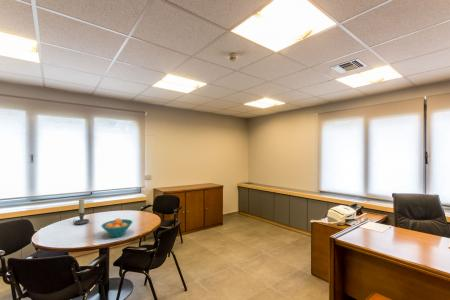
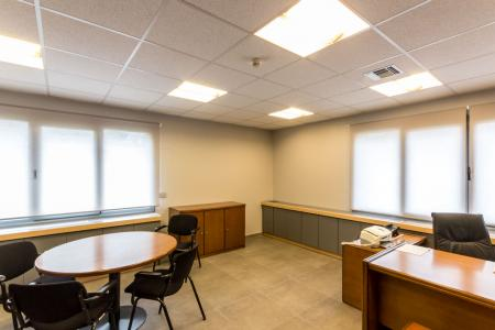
- candle holder (80, 210)
- fruit bowl (117, 226)
